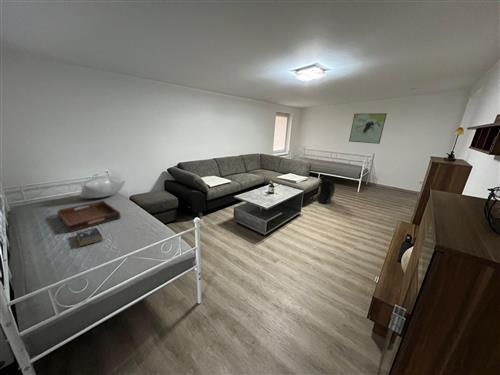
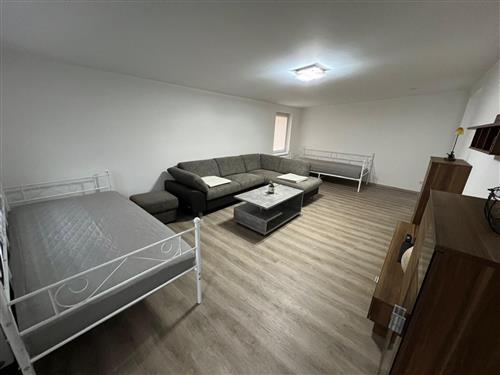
- book (89, 235)
- pillow (102, 187)
- serving tray (89, 214)
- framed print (366, 128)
- backpack (324, 189)
